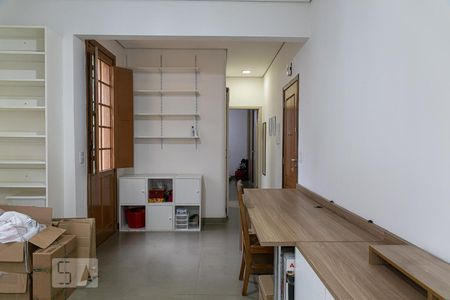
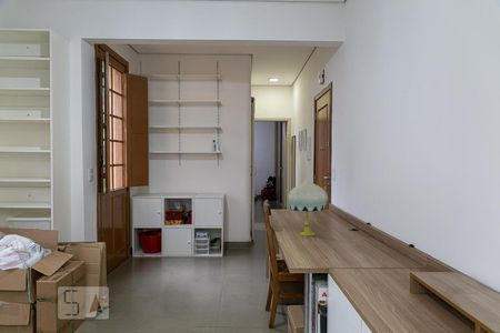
+ table lamp (307, 206)
